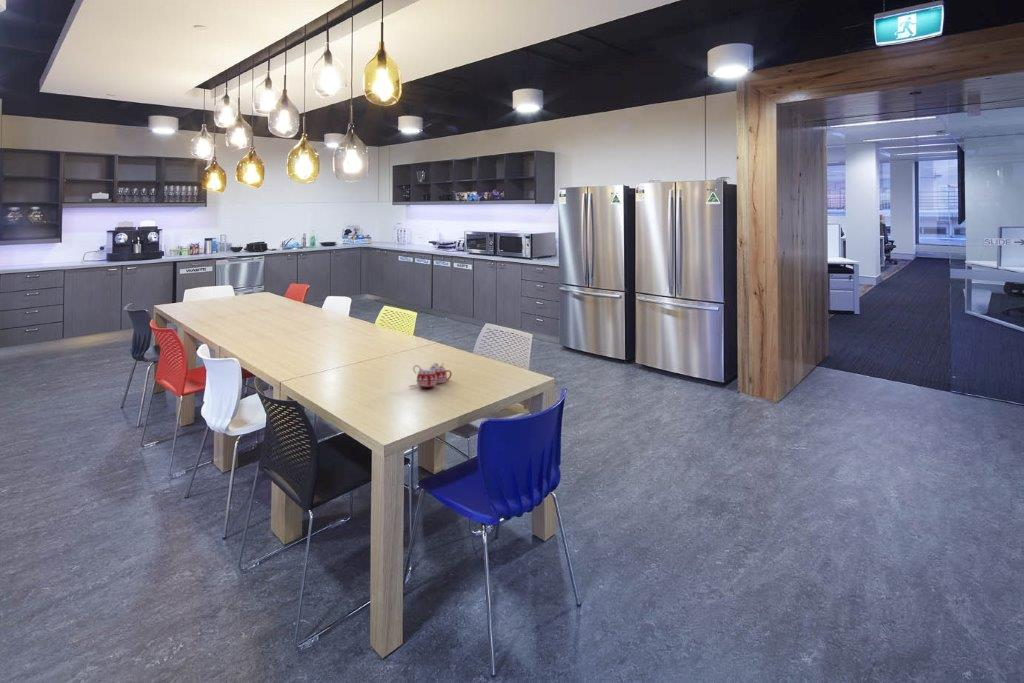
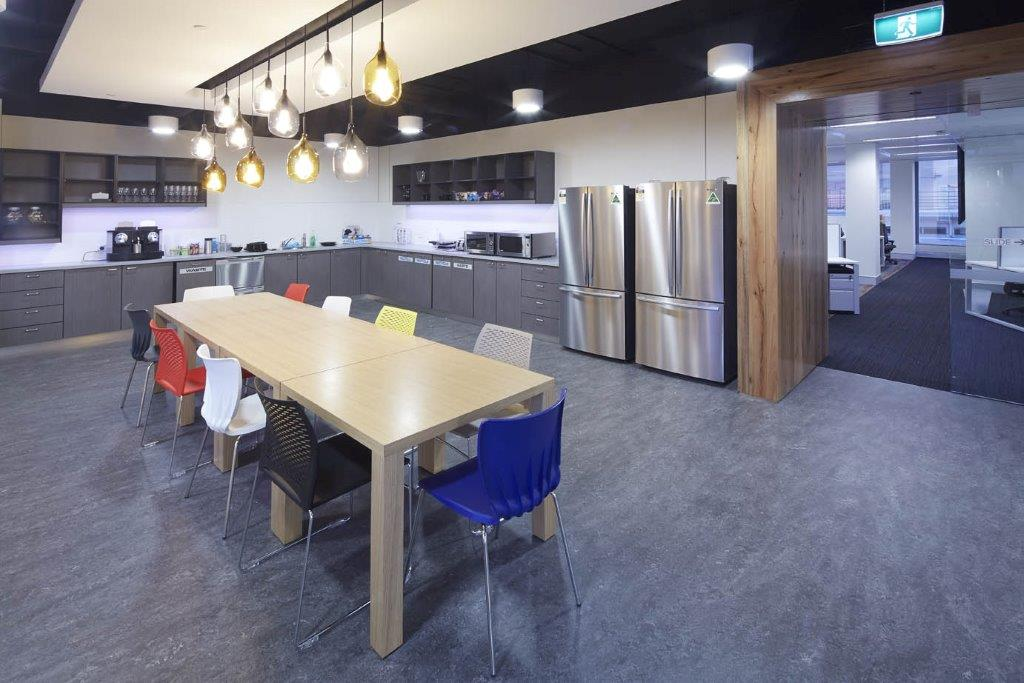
- mug (433, 374)
